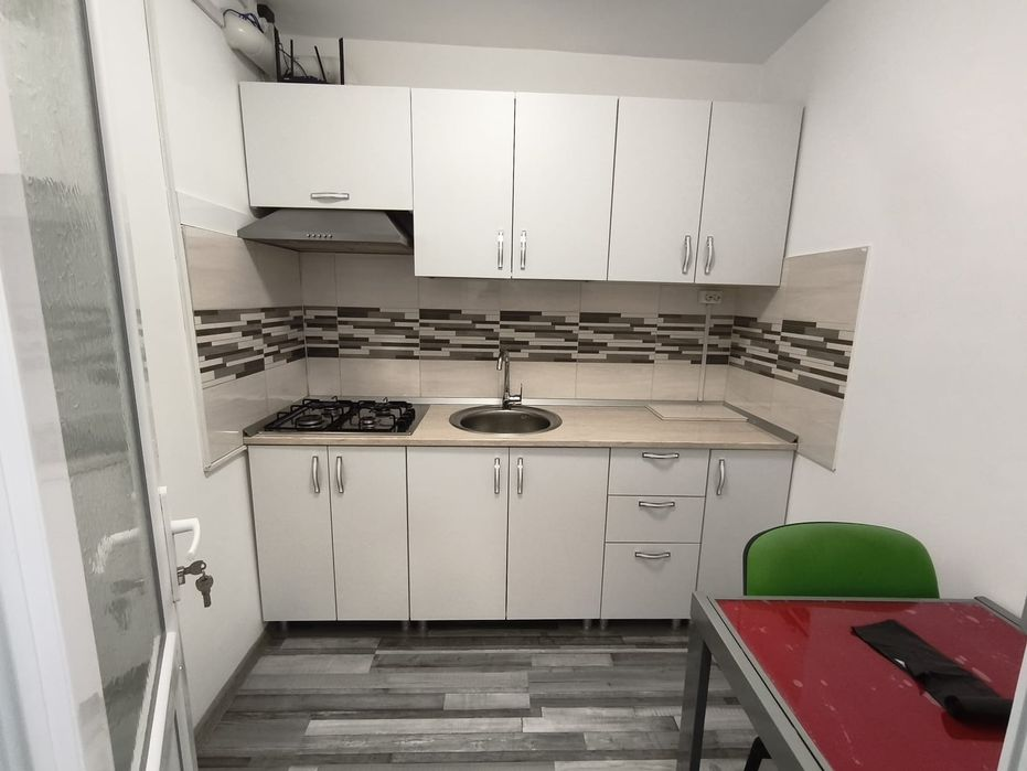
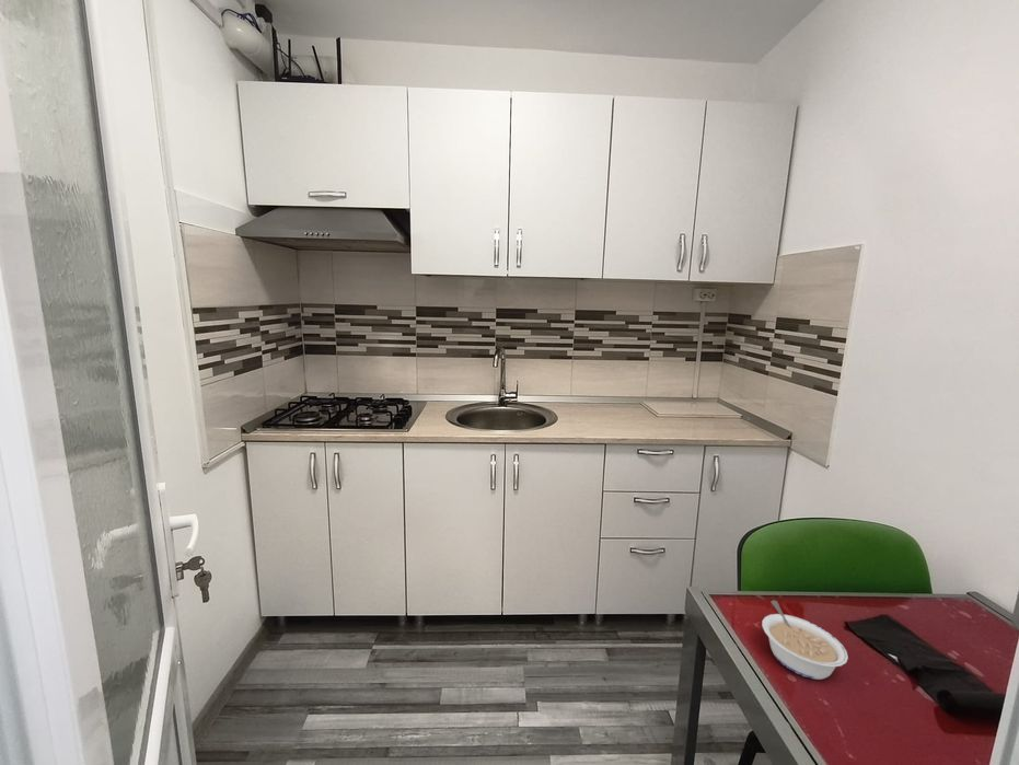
+ legume (798, 645)
